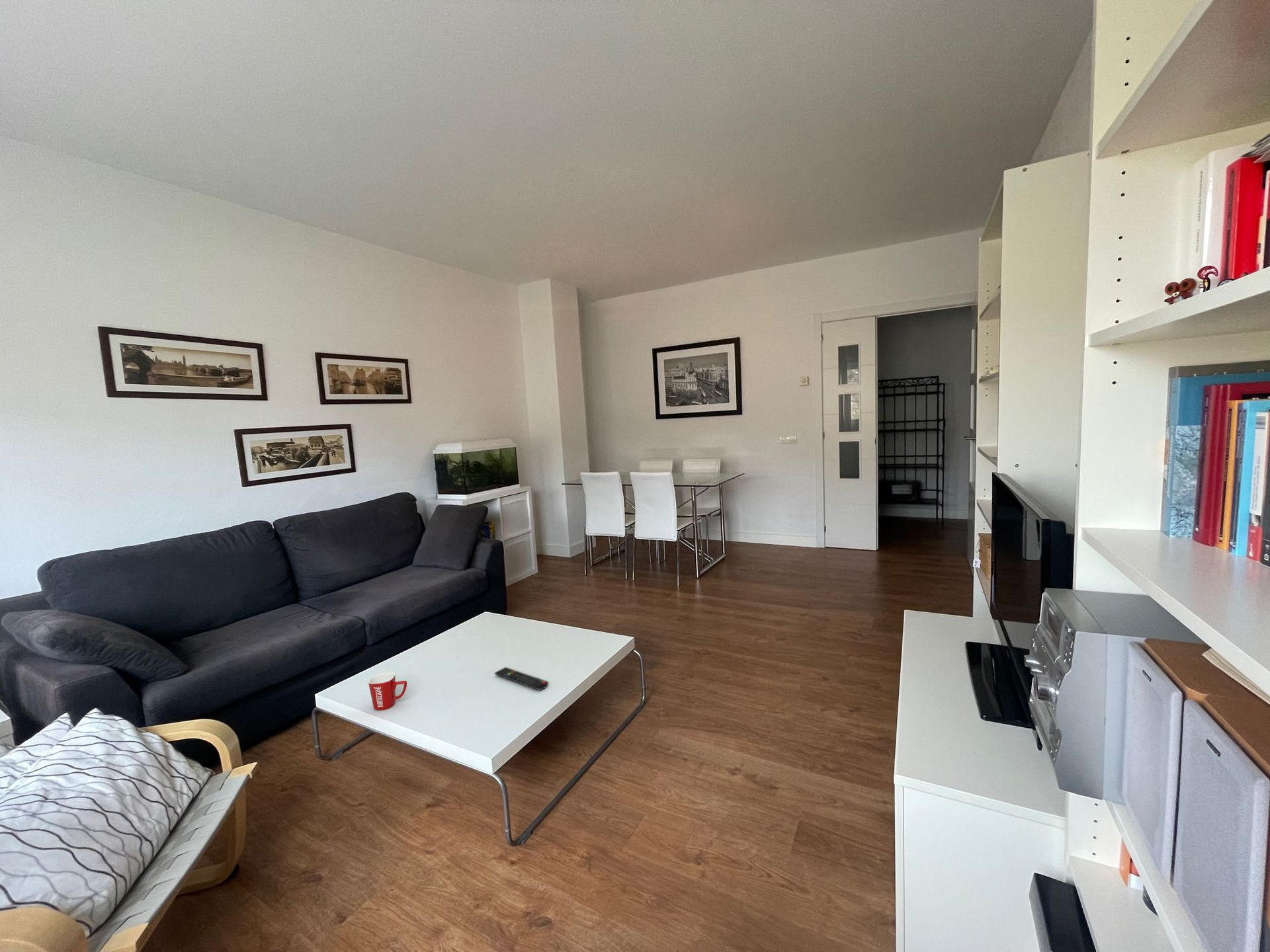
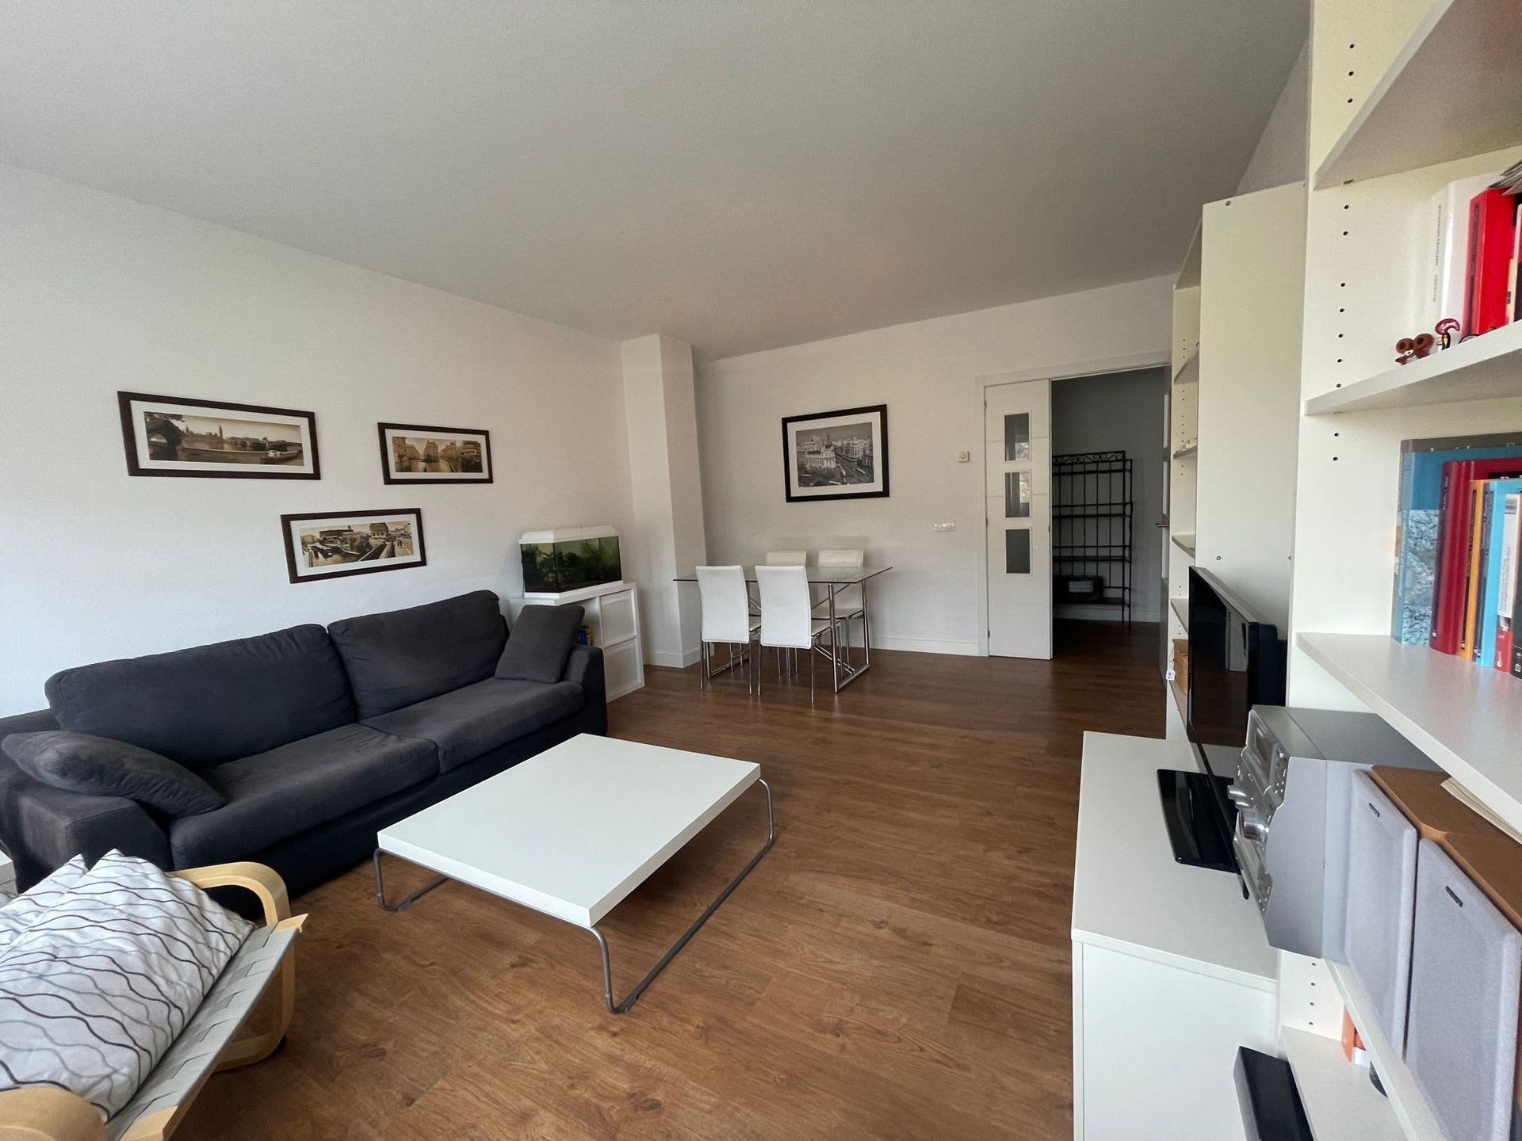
- mug (389, 691)
- remote control (521, 678)
